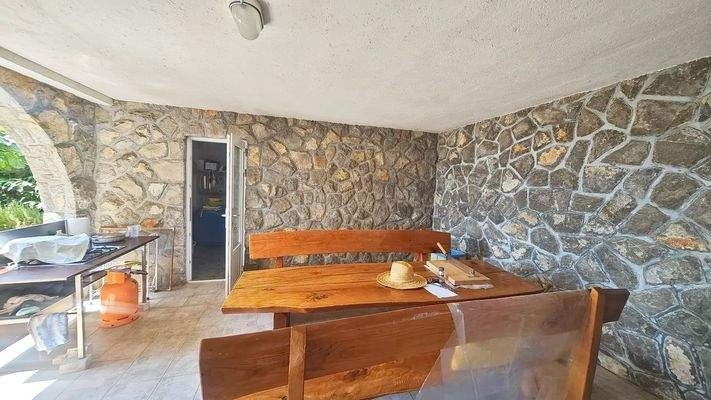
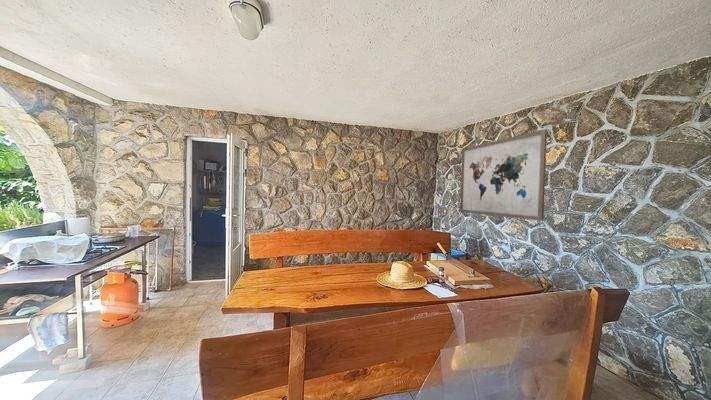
+ wall art (495, 178)
